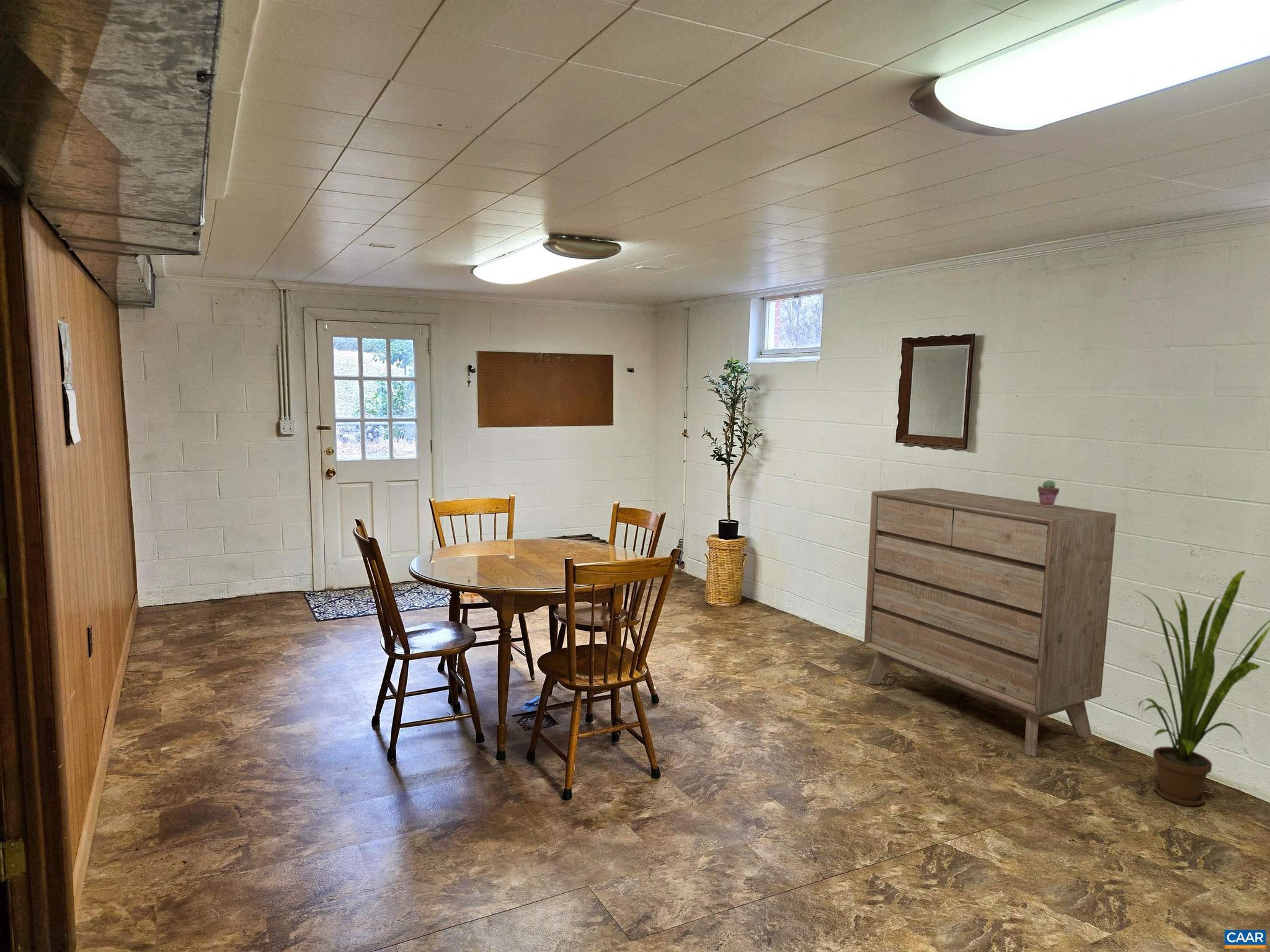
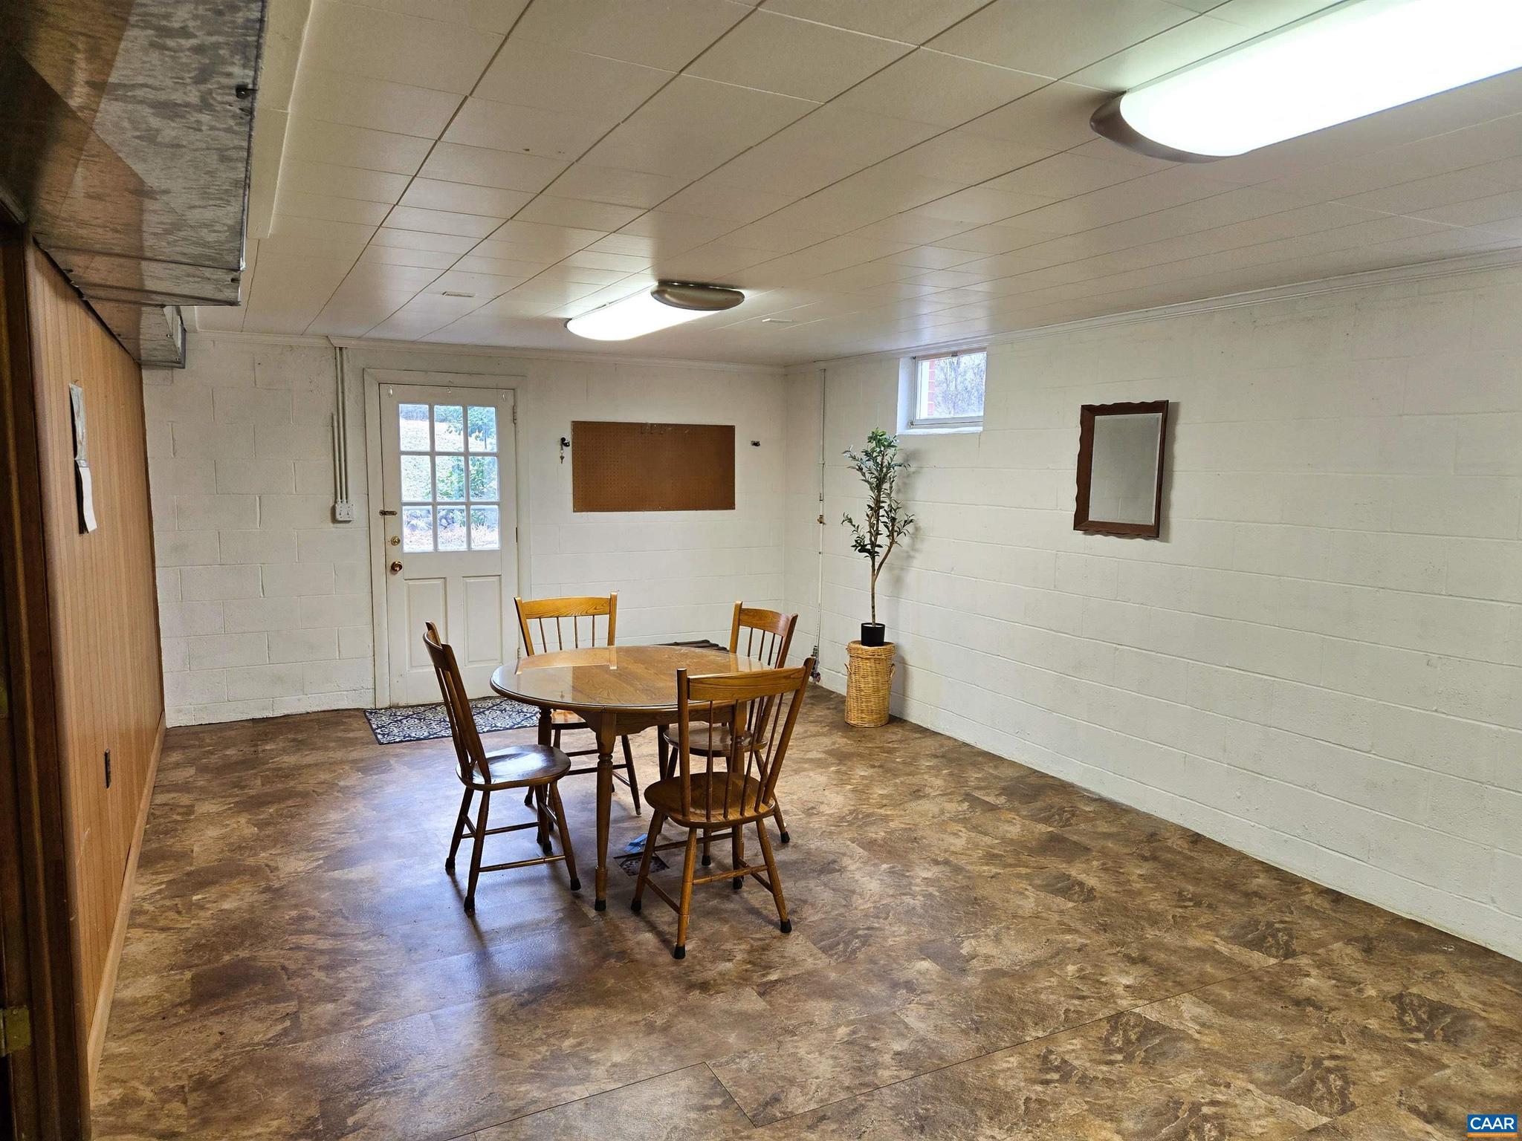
- dresser (976, 606)
- potted succulent (1048, 492)
- house plant (1191, 685)
